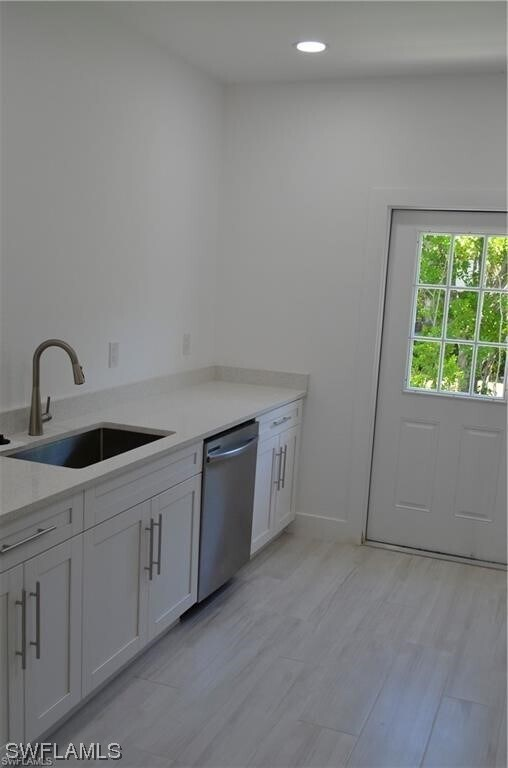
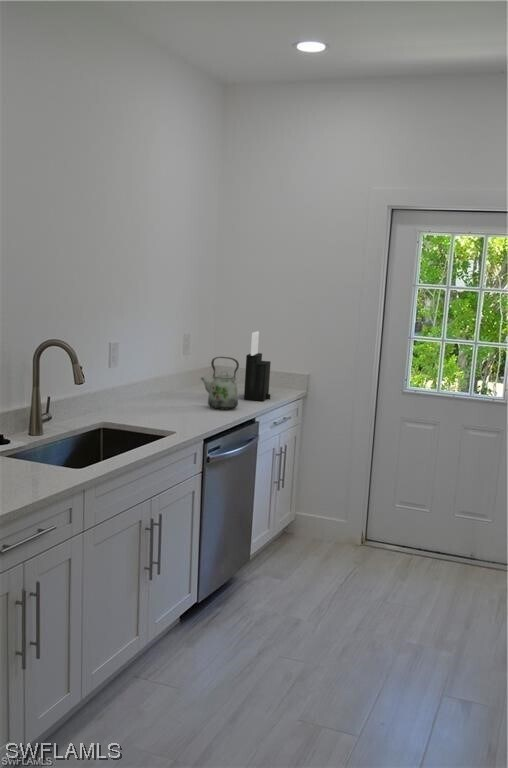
+ kettle (218, 382)
+ knife block (260, 365)
